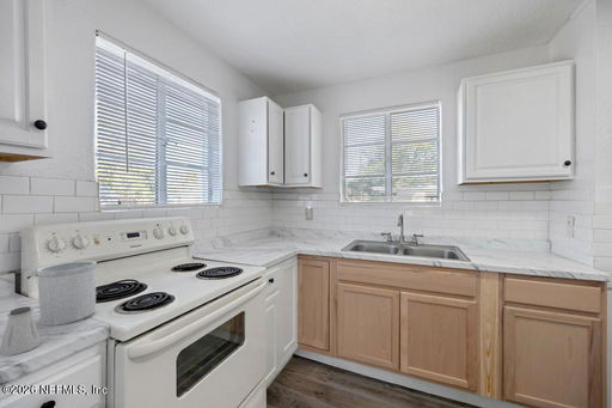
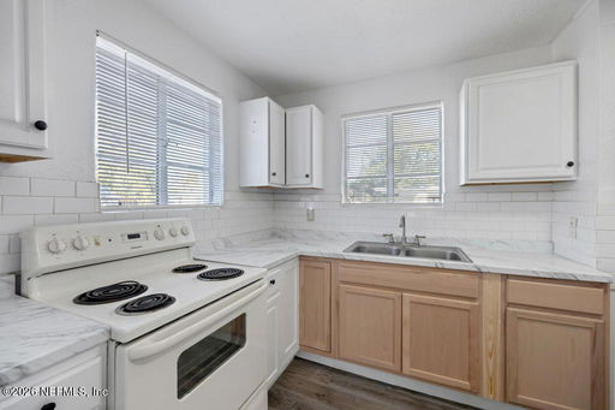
- utensil holder (68, 291)
- saltshaker (20, 328)
